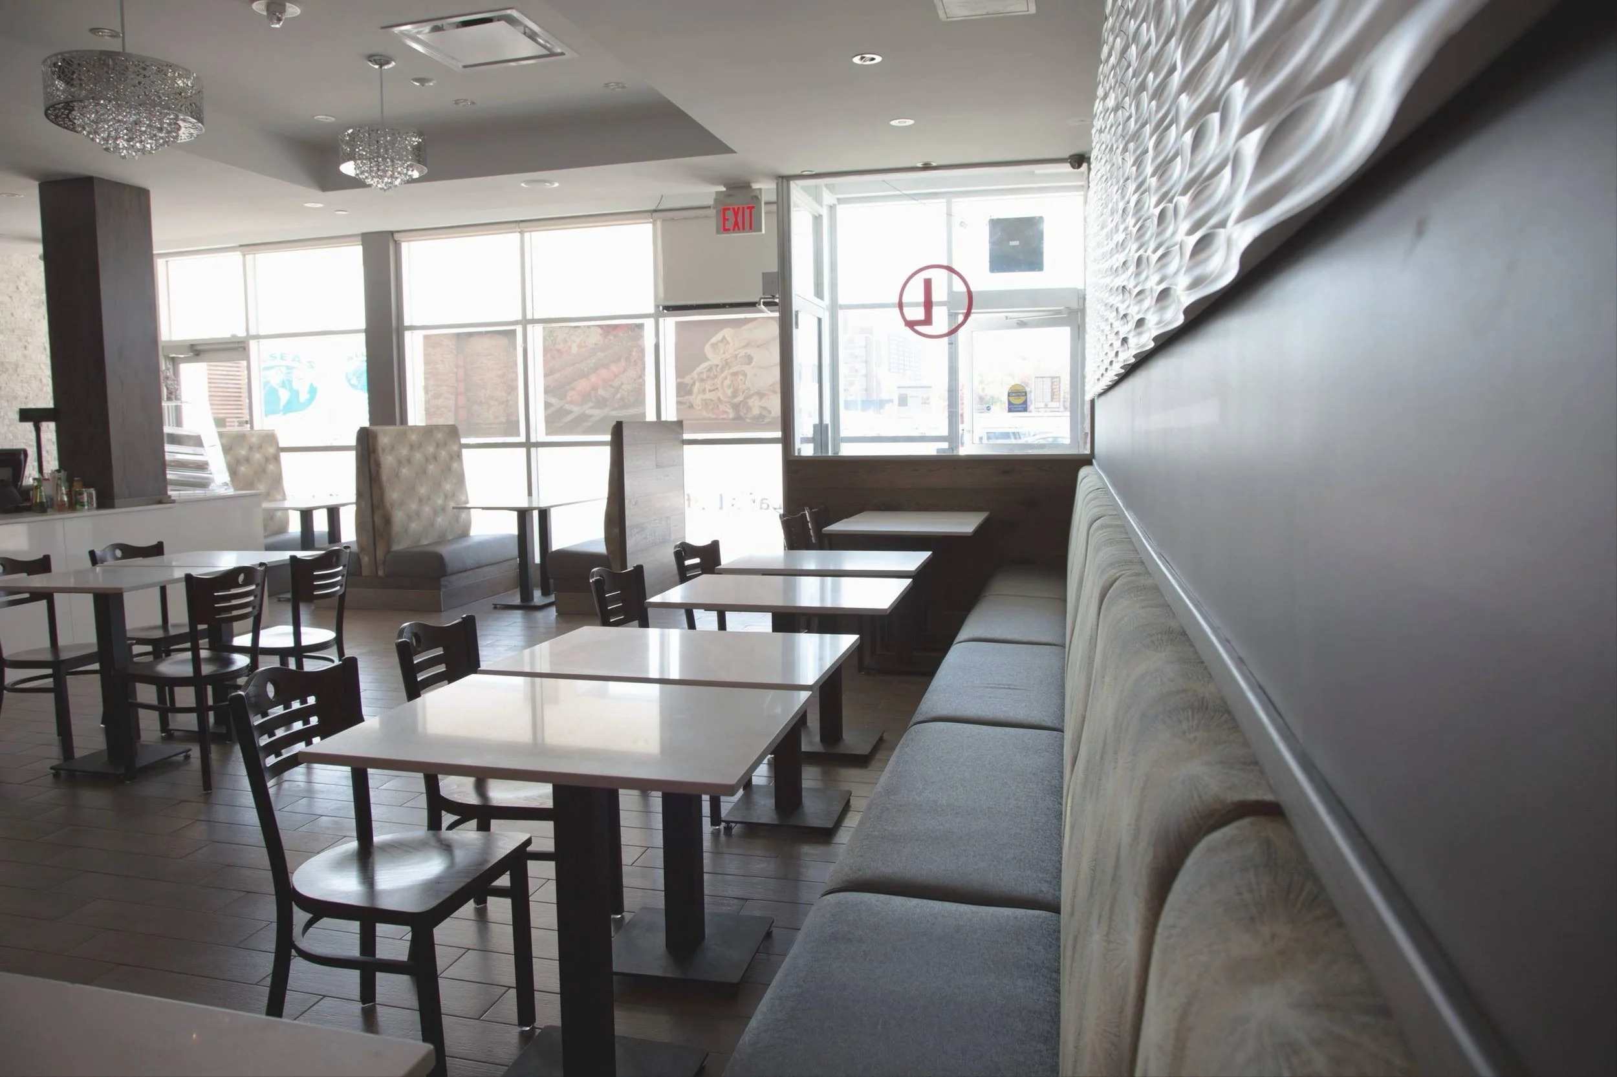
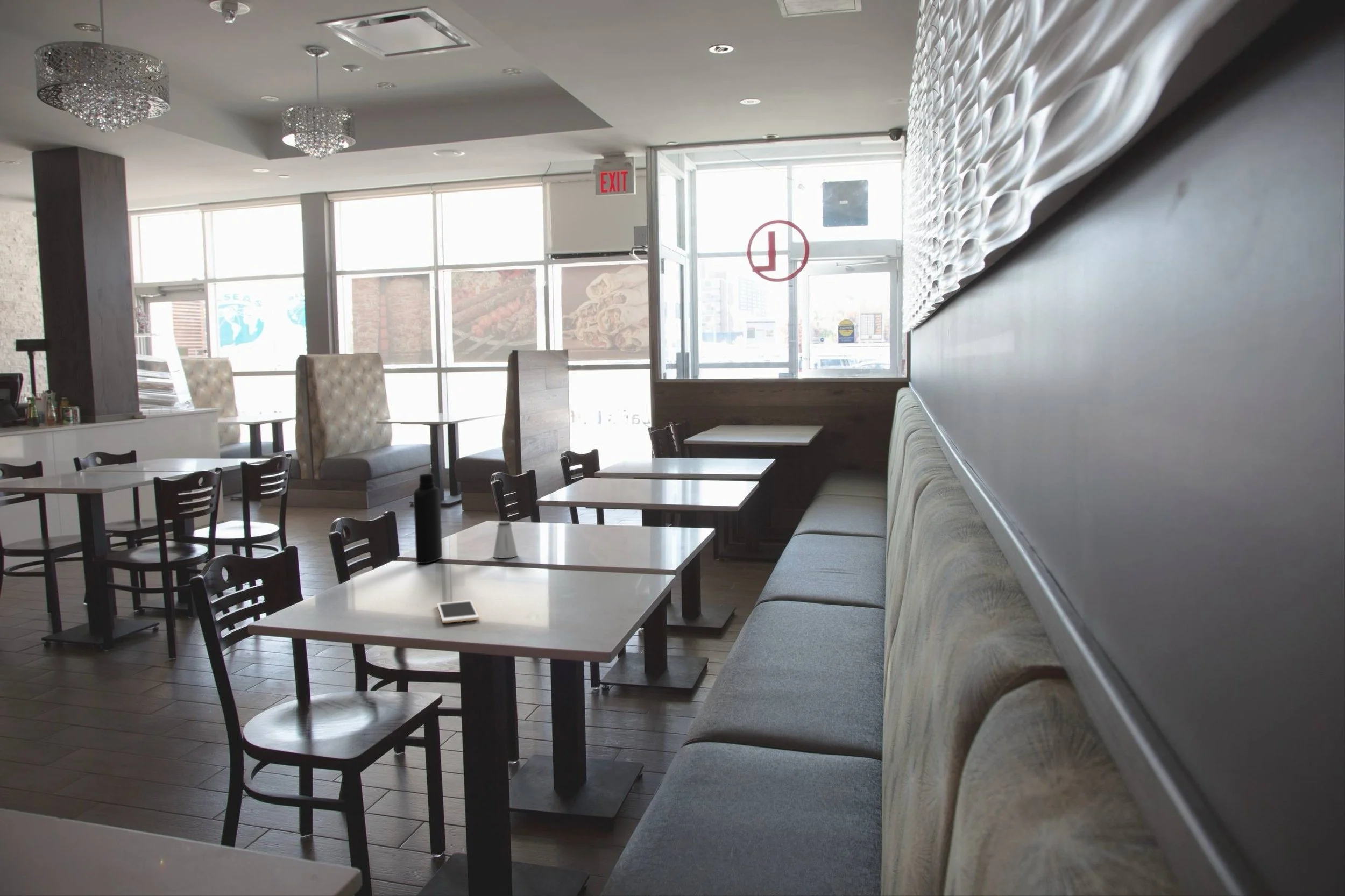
+ cell phone (457, 611)
+ saltshaker (505, 539)
+ bottle (428, 517)
